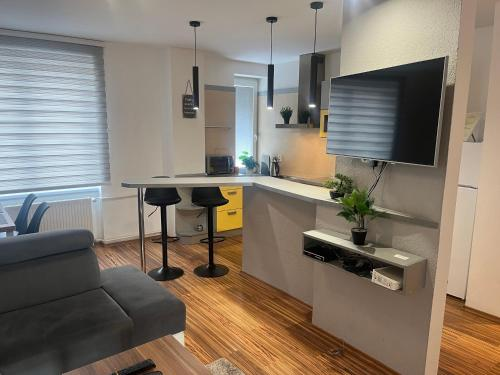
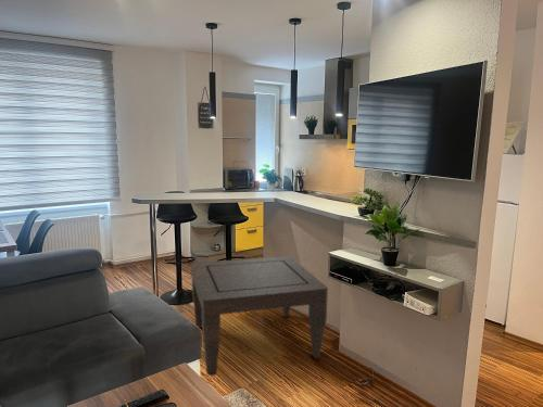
+ coffee table (253, 307)
